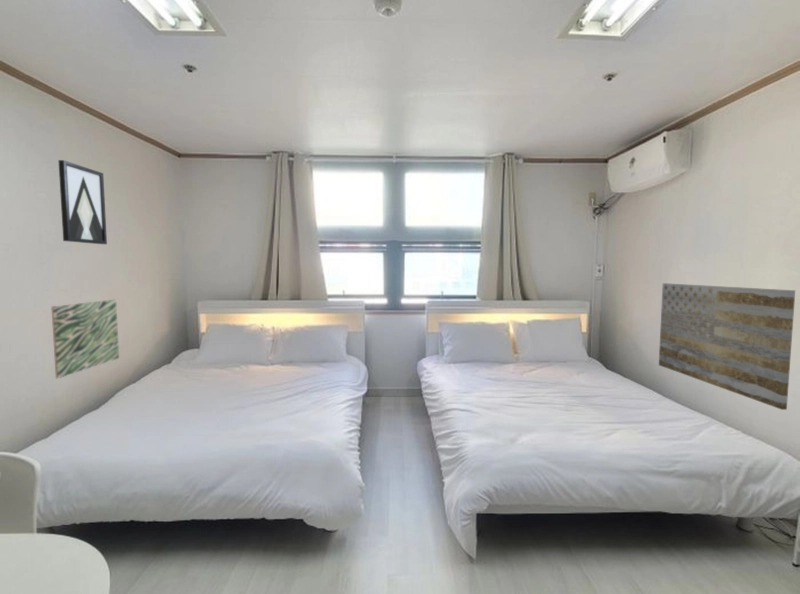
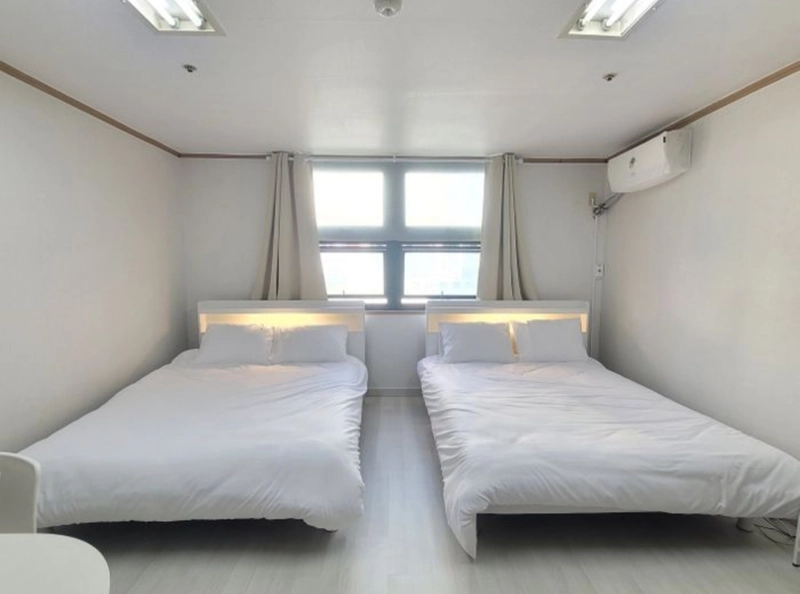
- wall art (84, 205)
- wall art (88, 335)
- wall art (713, 335)
